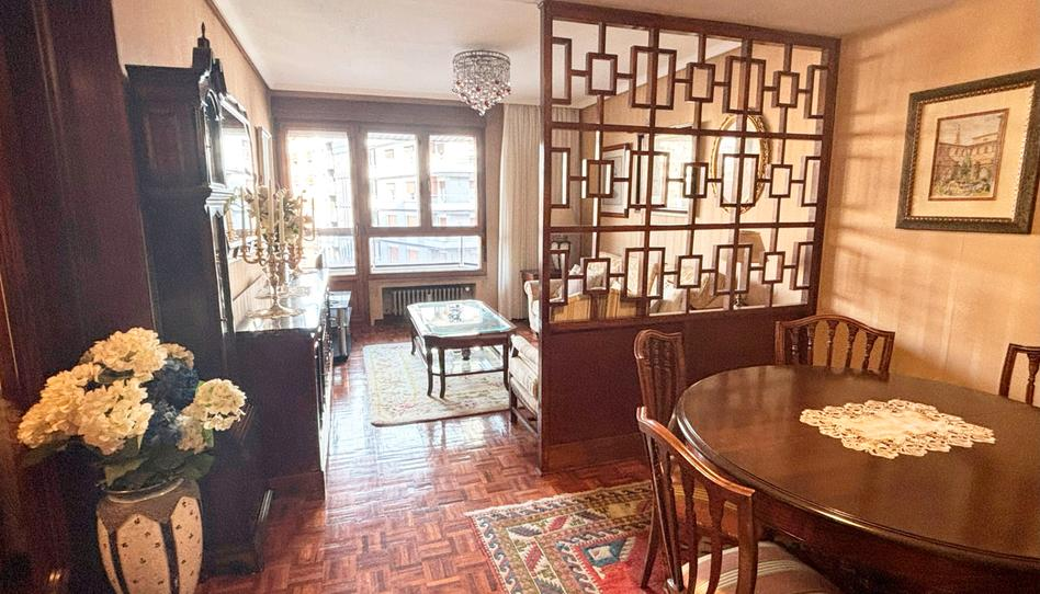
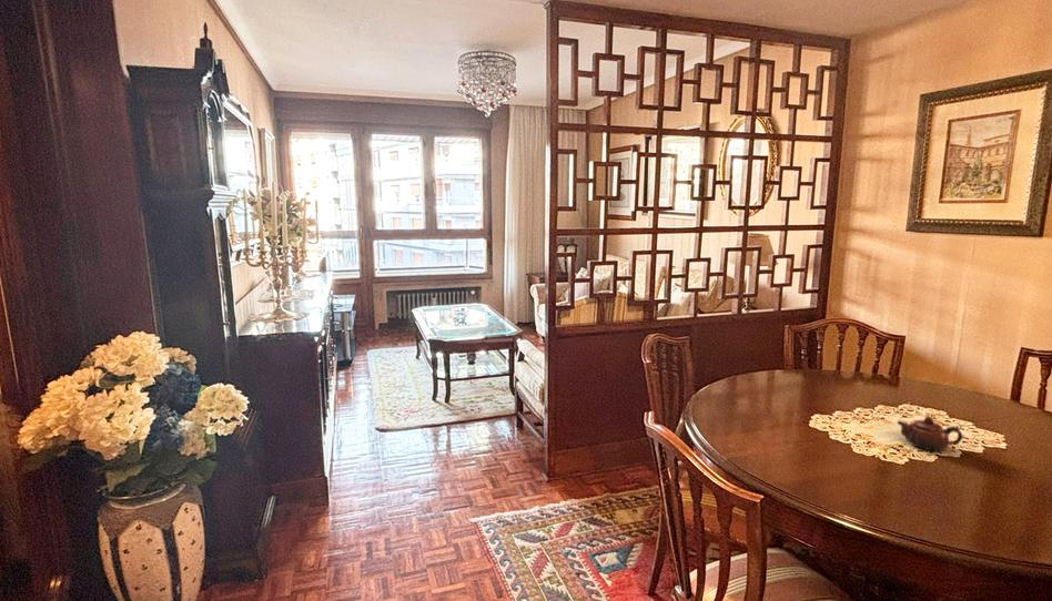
+ teapot (929, 430)
